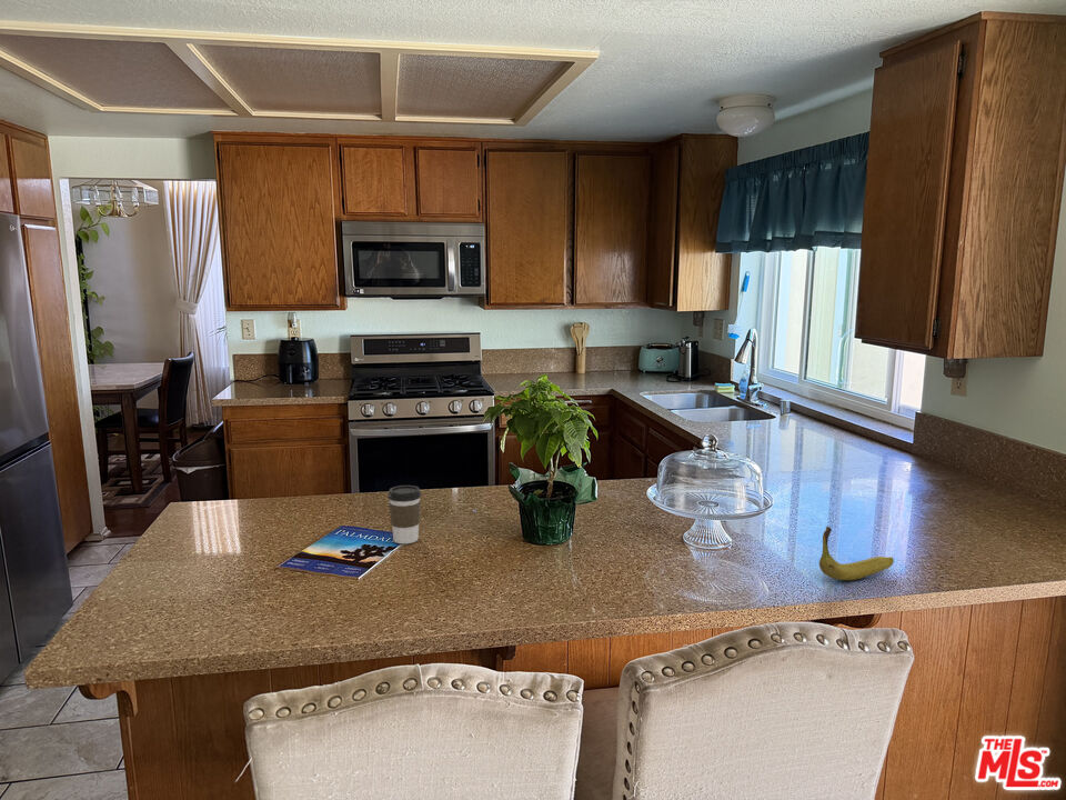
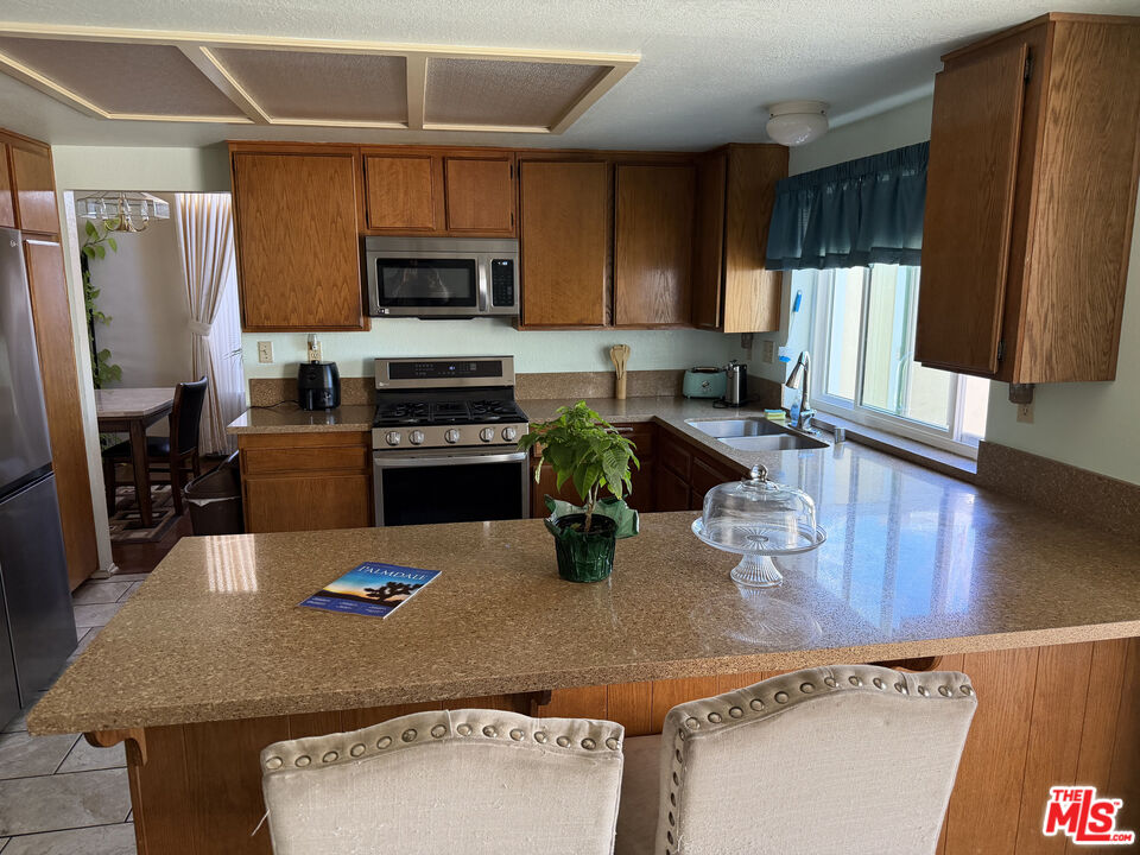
- coffee cup (404, 514)
- banana (862, 560)
